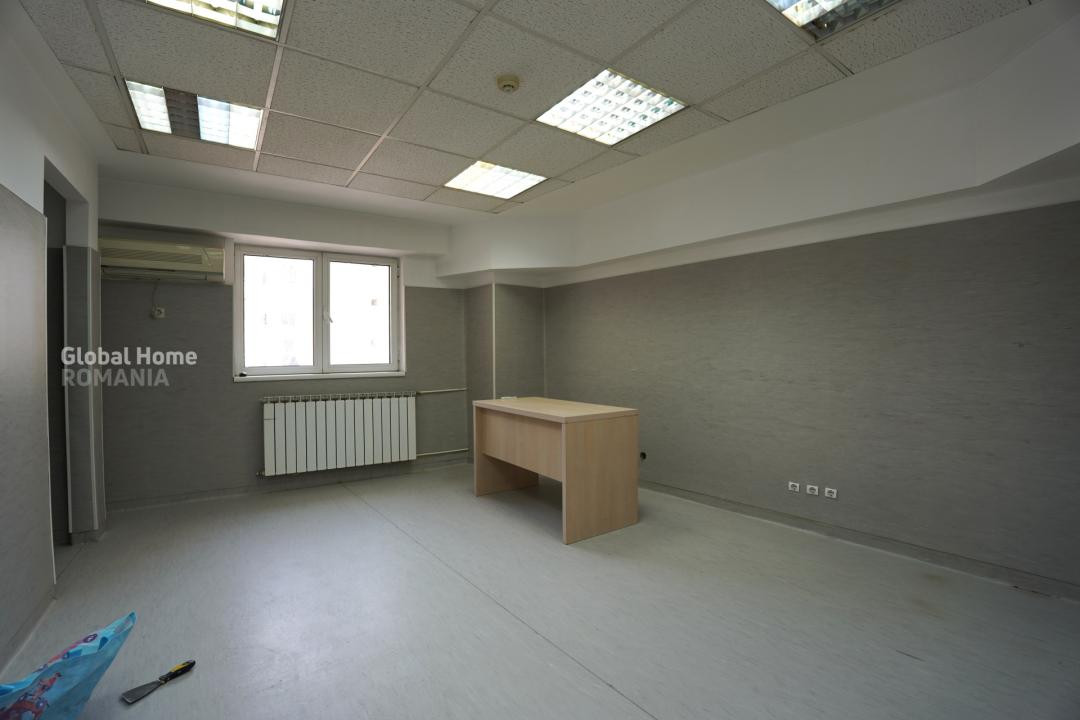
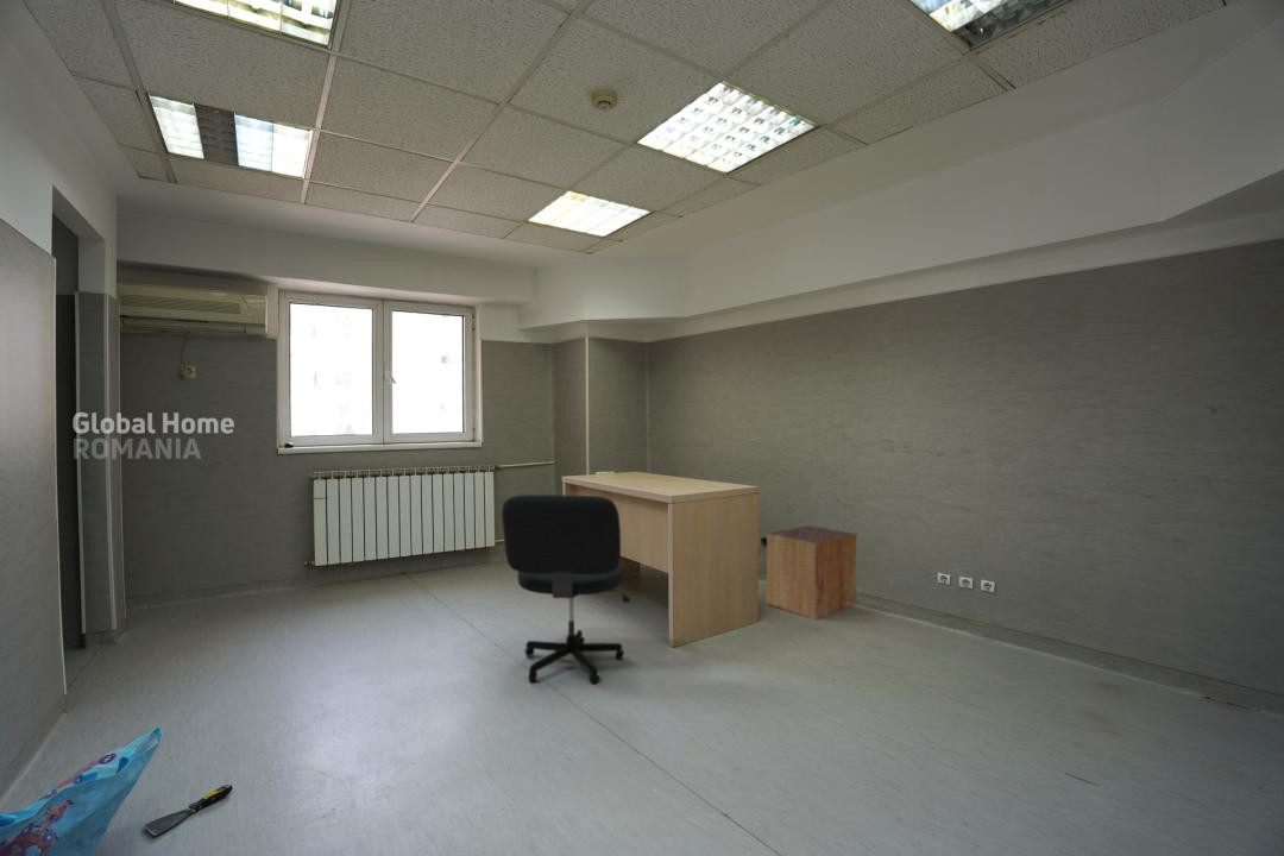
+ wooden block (811, 568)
+ office chair (573, 577)
